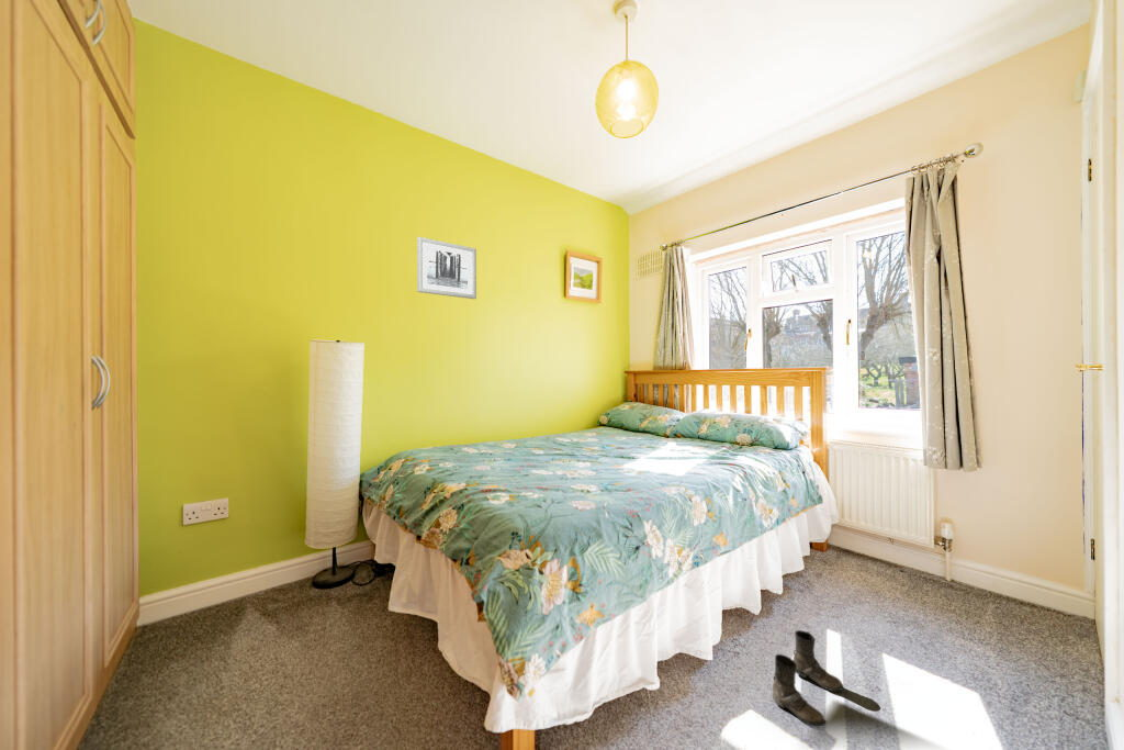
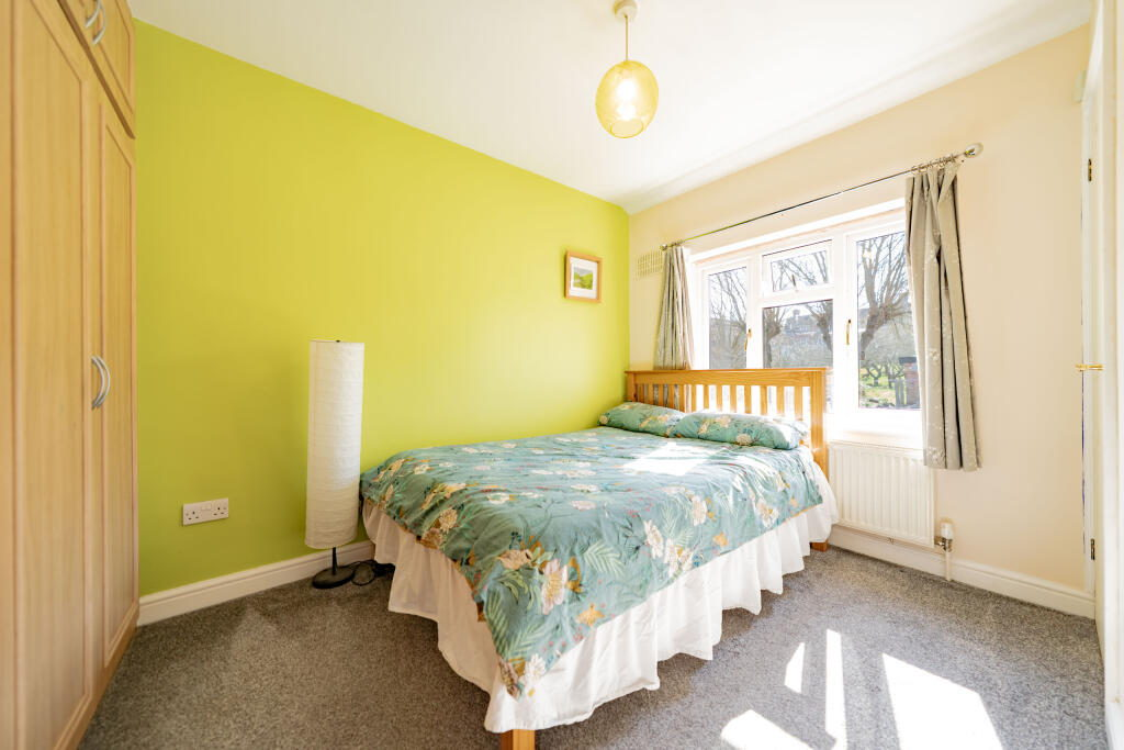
- wall art (448, 269)
- boots (808, 674)
